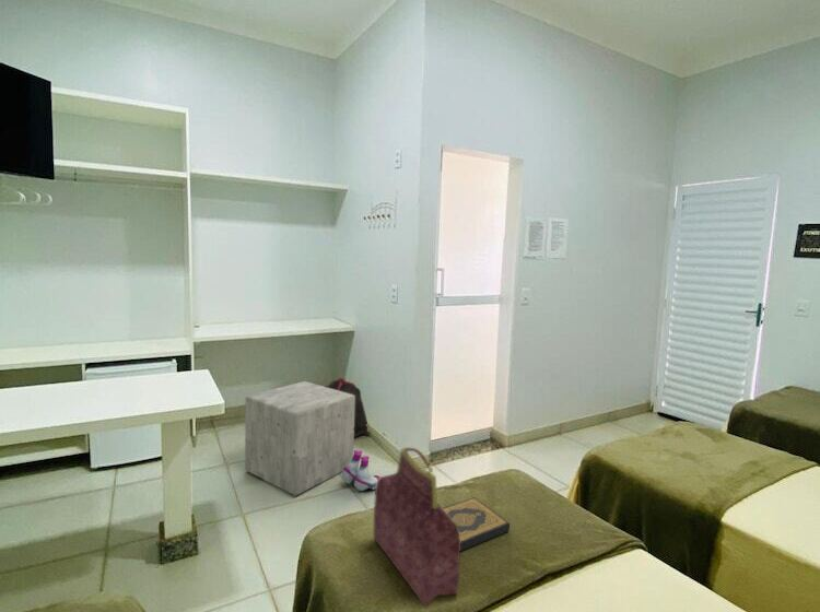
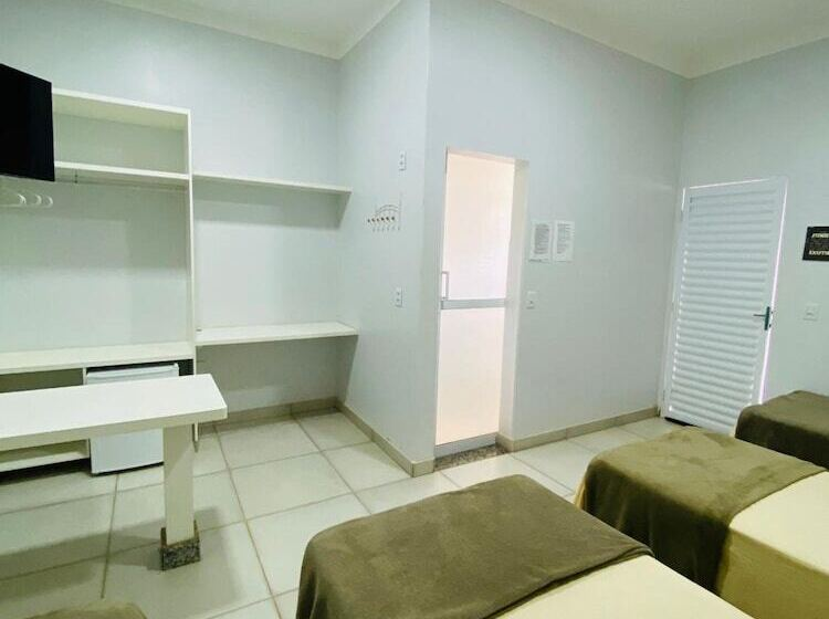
- boots (363, 469)
- hardback book (462, 523)
- stool (301, 432)
- handbag (413, 507)
- backpack (354, 403)
